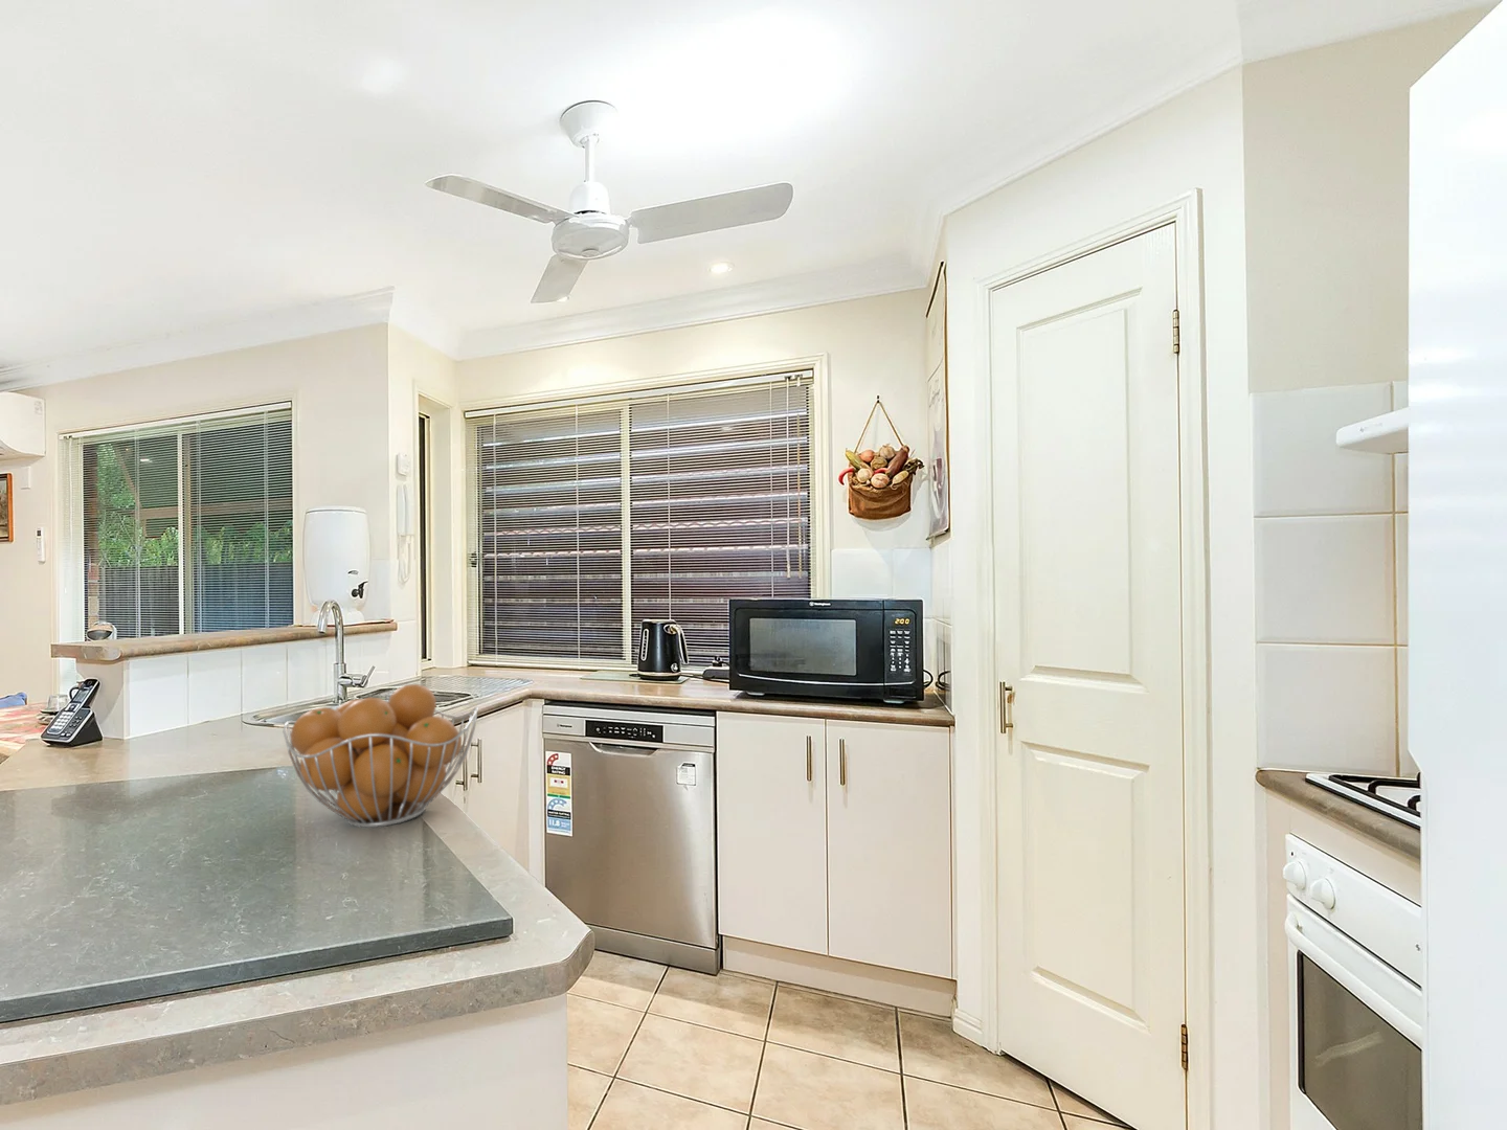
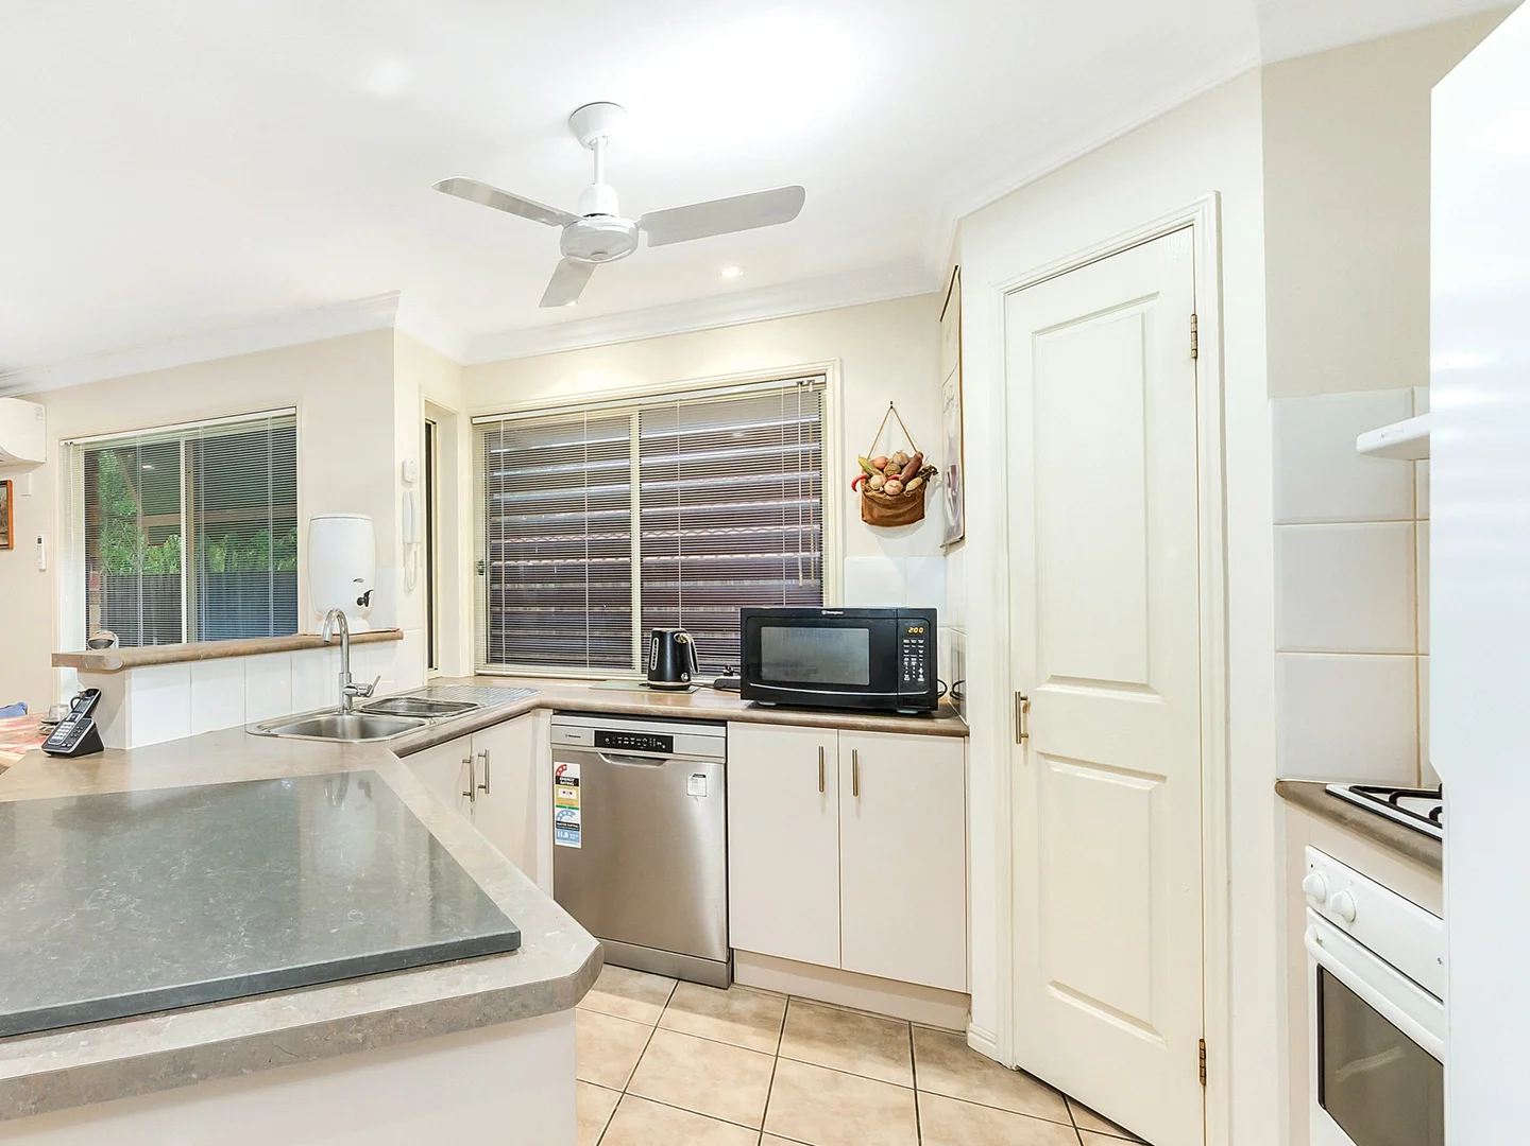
- fruit basket (386, 751)
